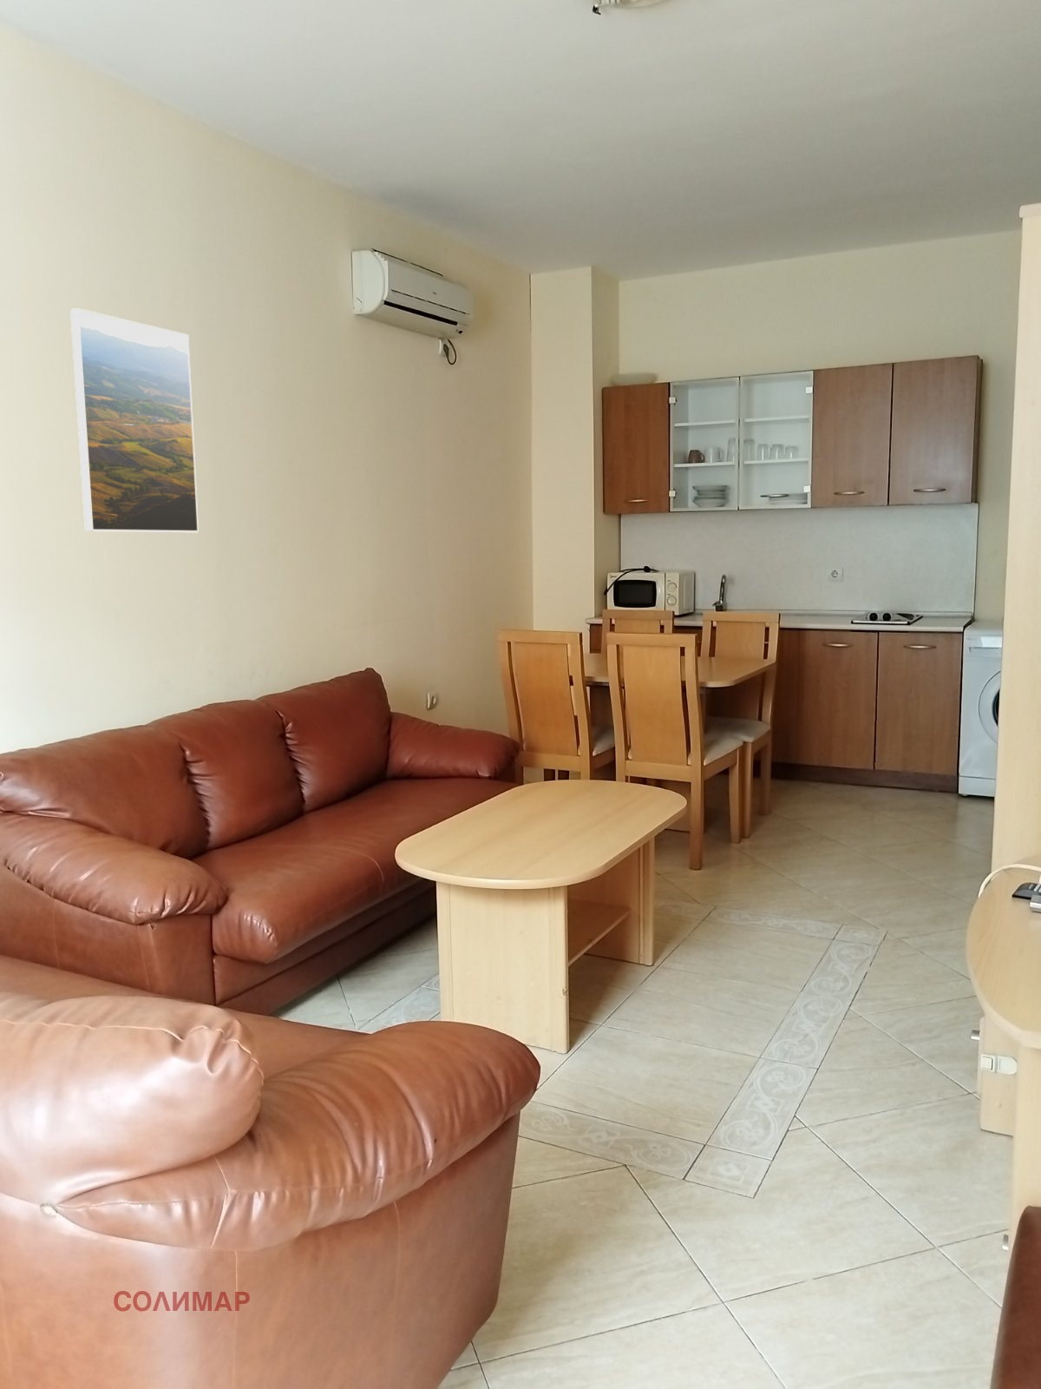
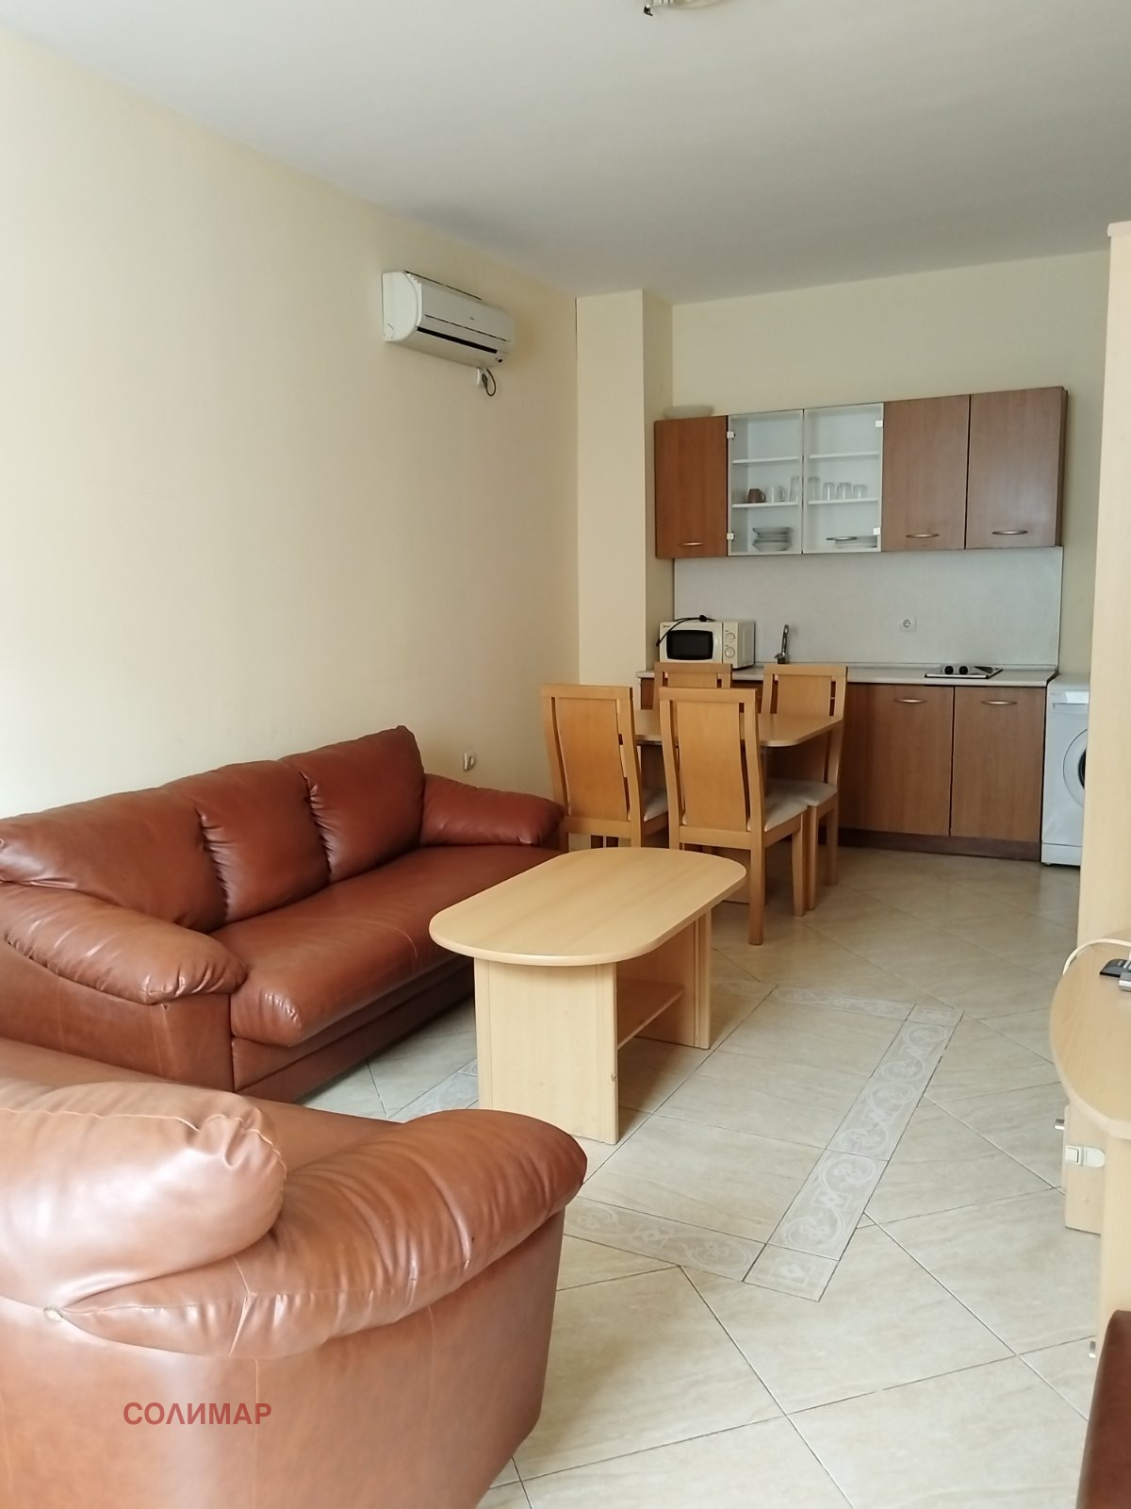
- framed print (139, 428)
